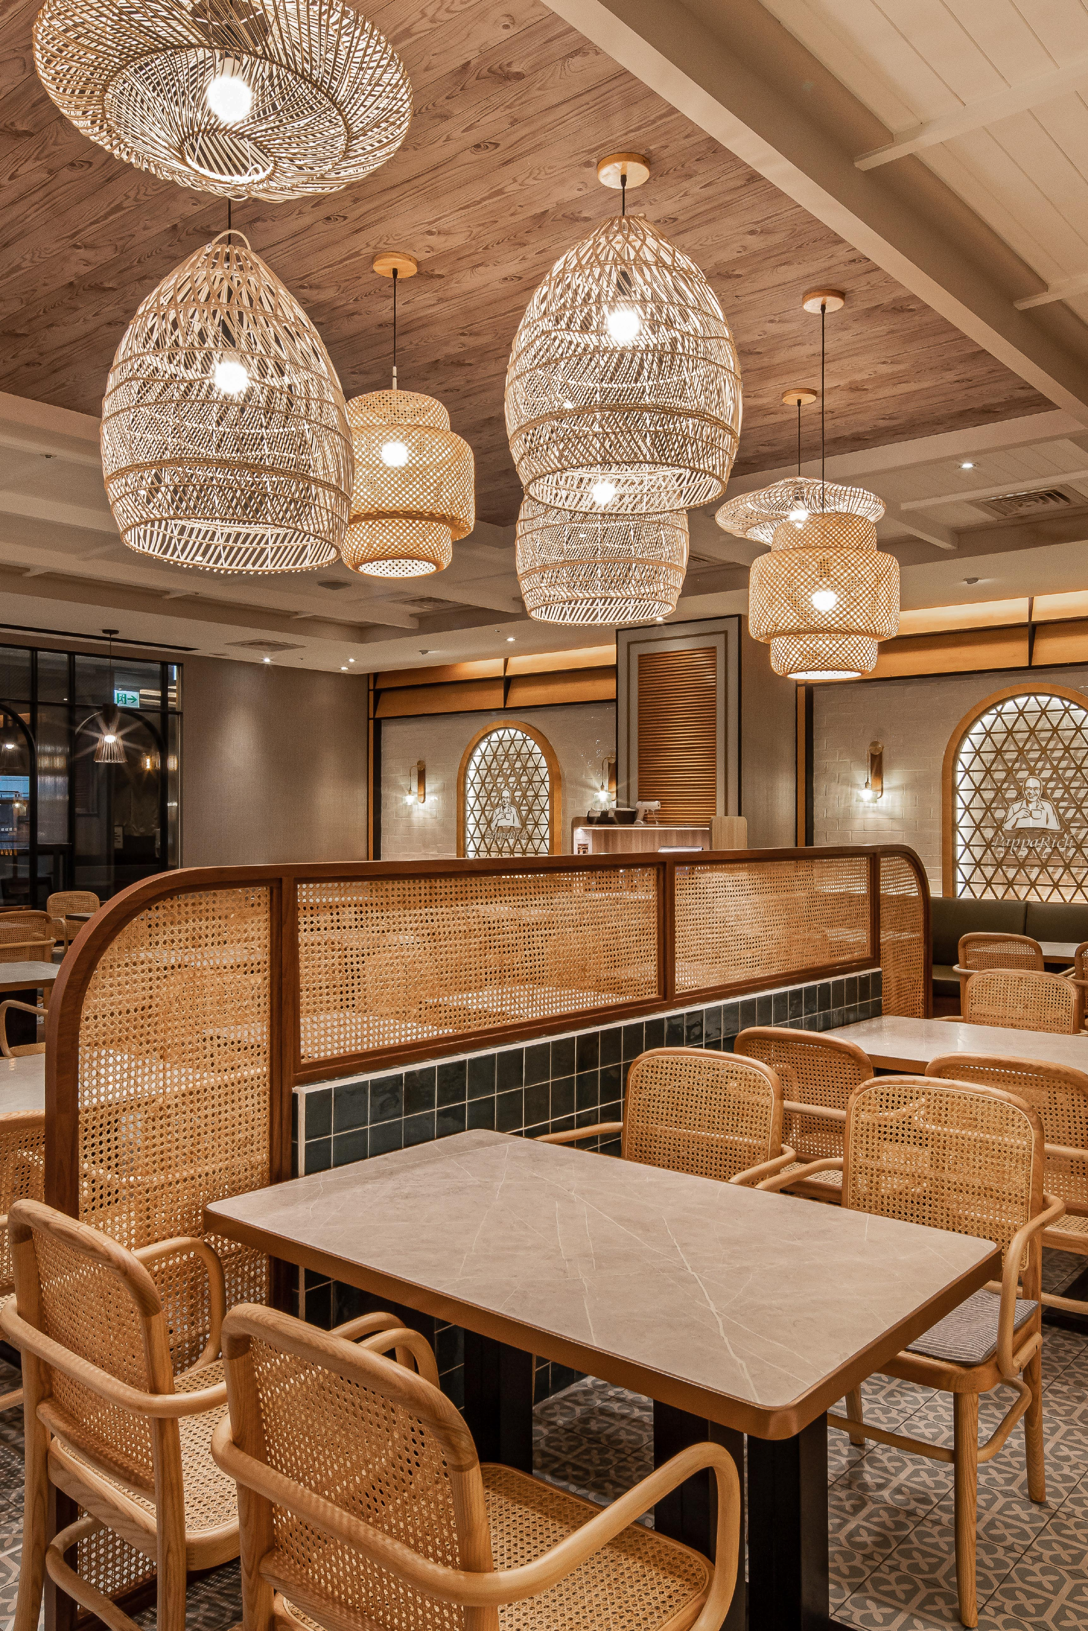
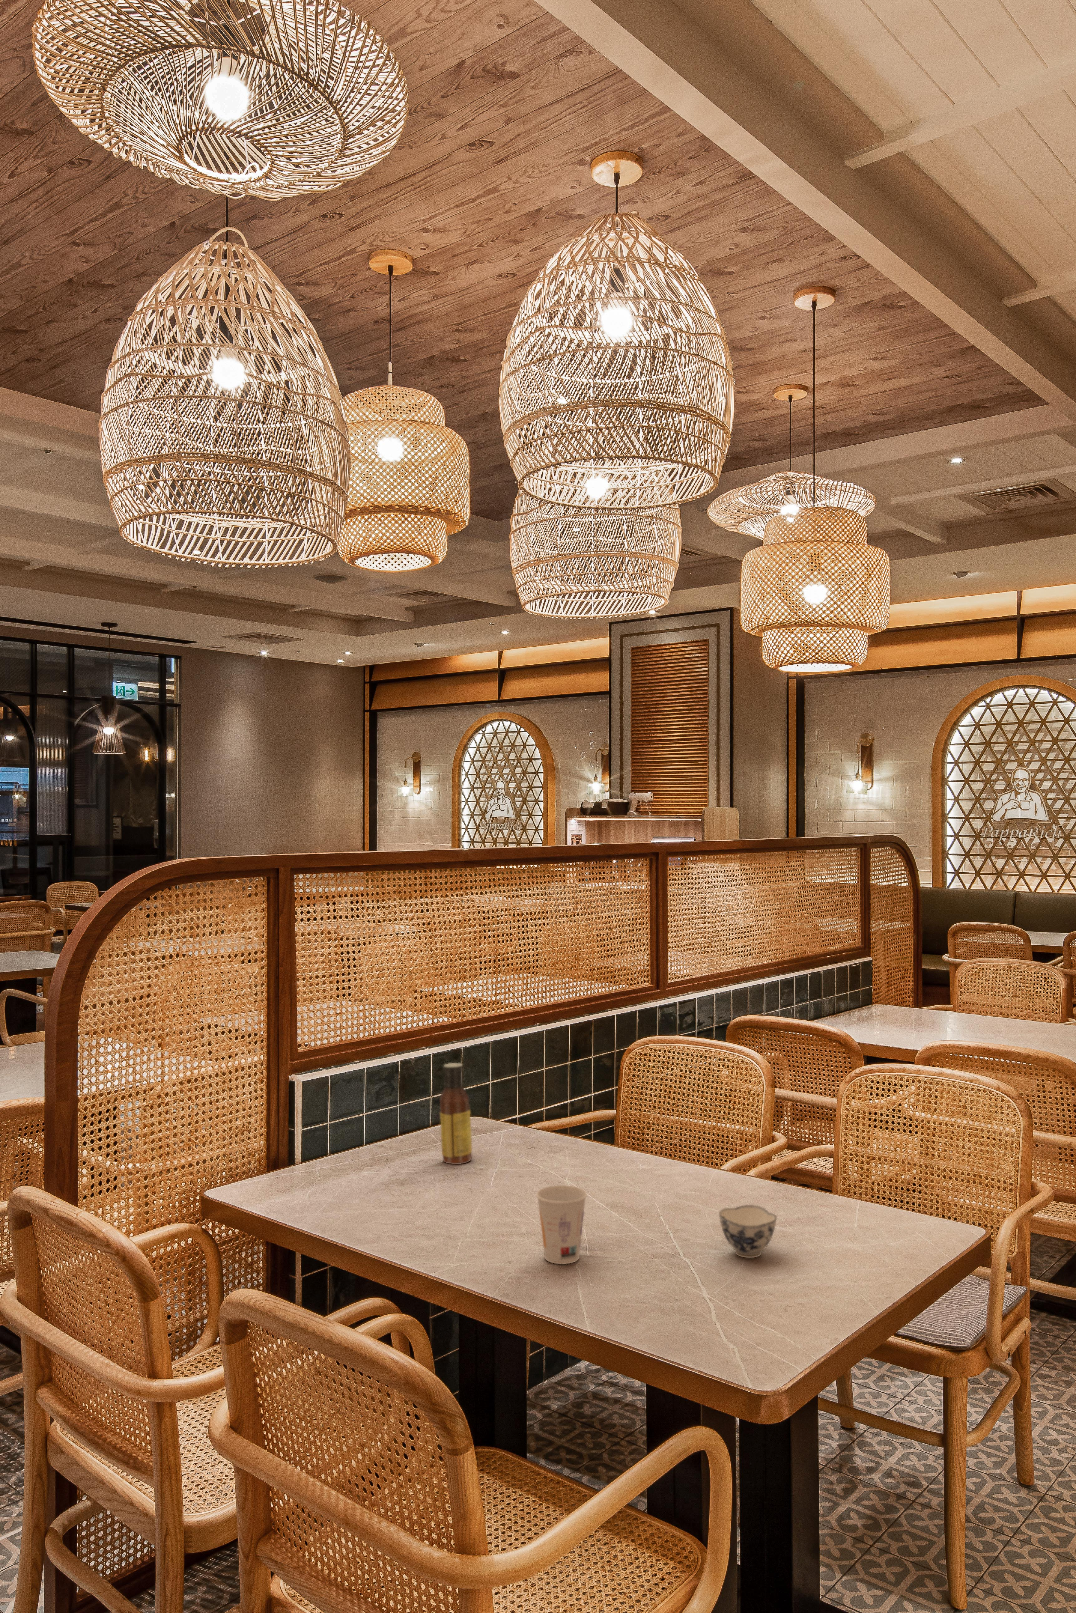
+ cup (562, 1225)
+ sauce bottle (455, 1112)
+ chinaware (747, 1231)
